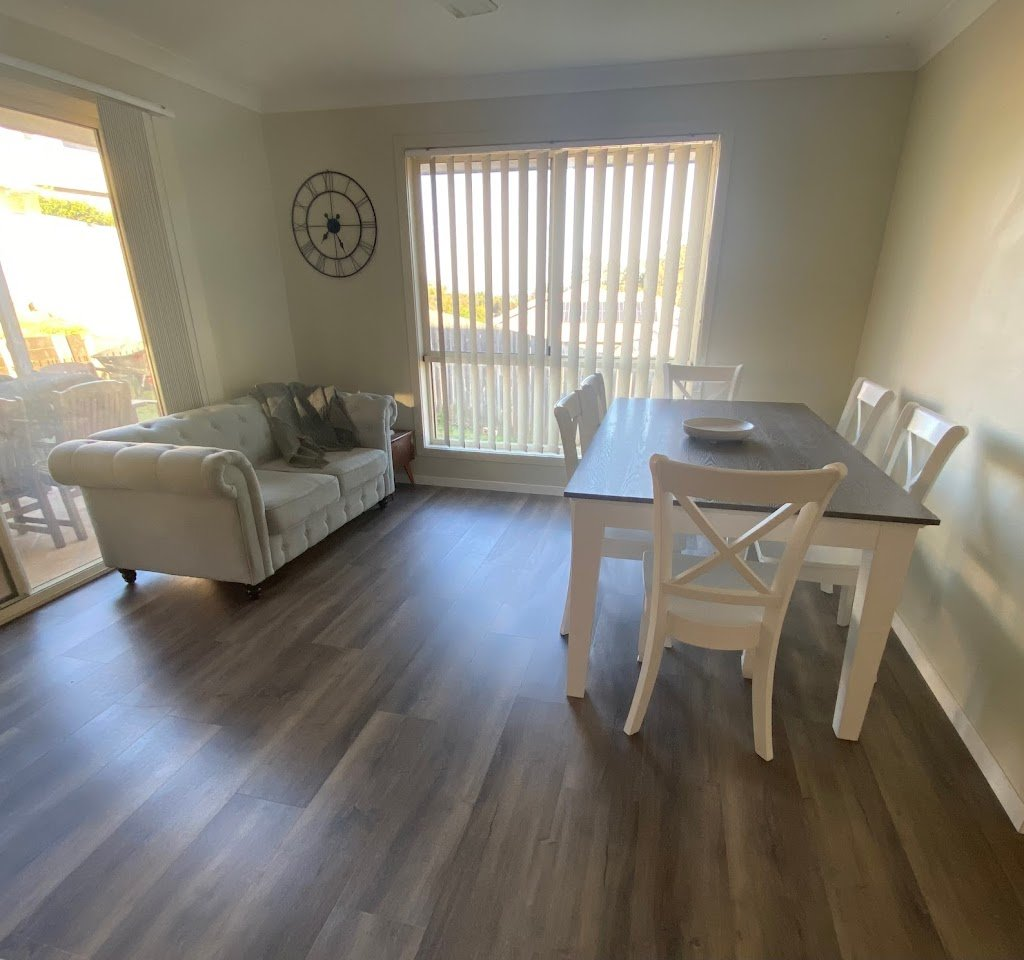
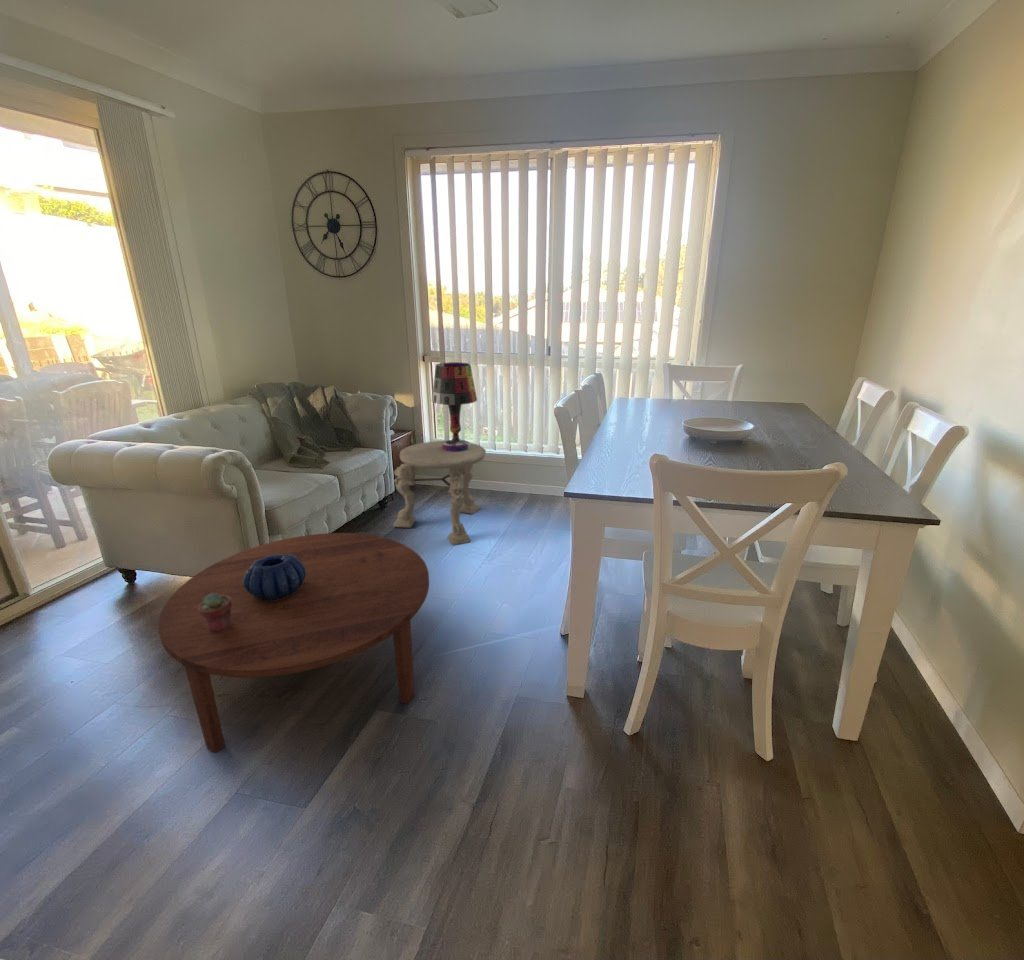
+ table lamp (454, 406)
+ potted succulent (216, 609)
+ side table (449, 490)
+ decorative bowl (275, 575)
+ coffee table (310, 626)
